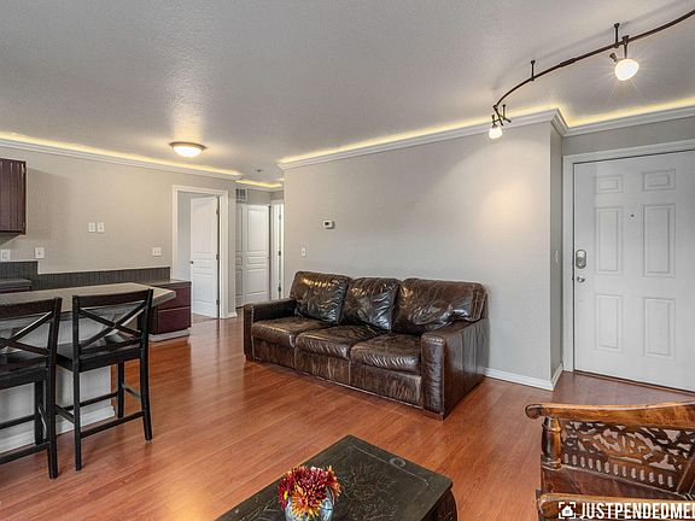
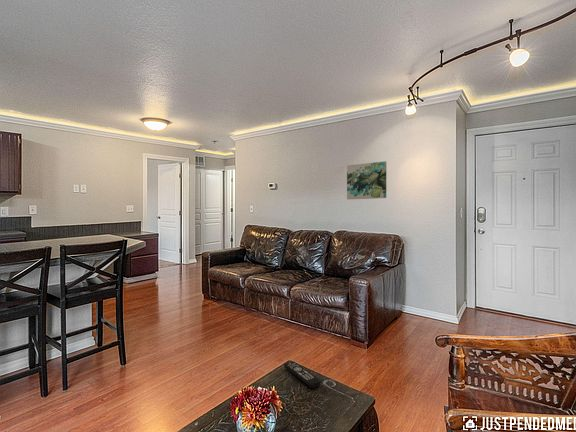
+ wall art (366, 181)
+ remote control (301, 373)
